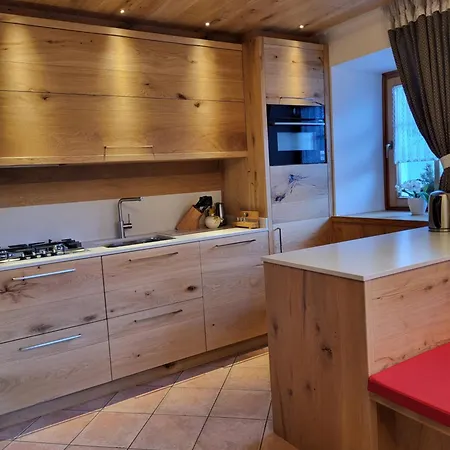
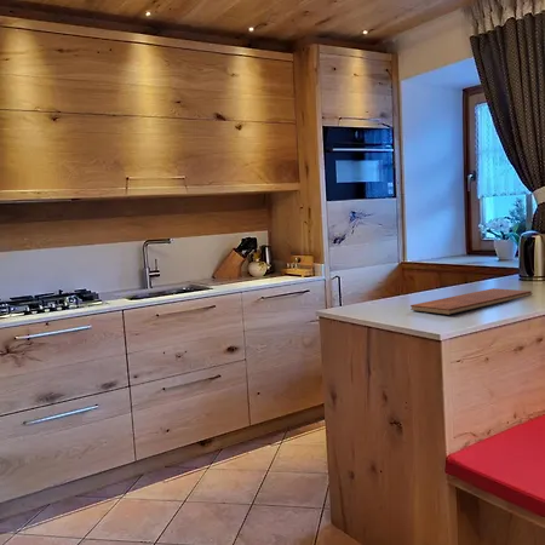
+ chopping board (474, 299)
